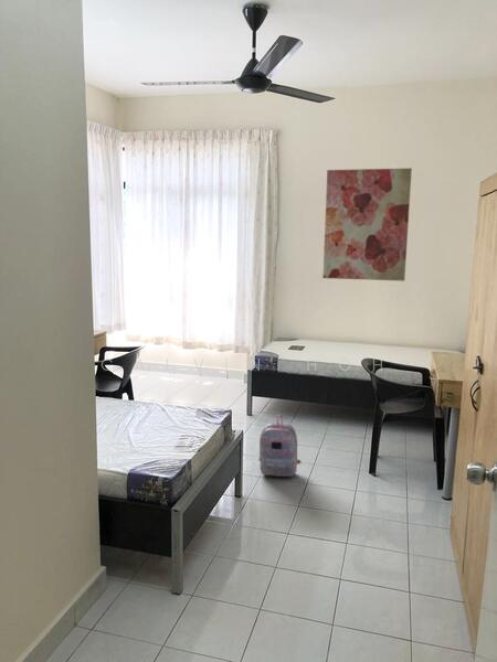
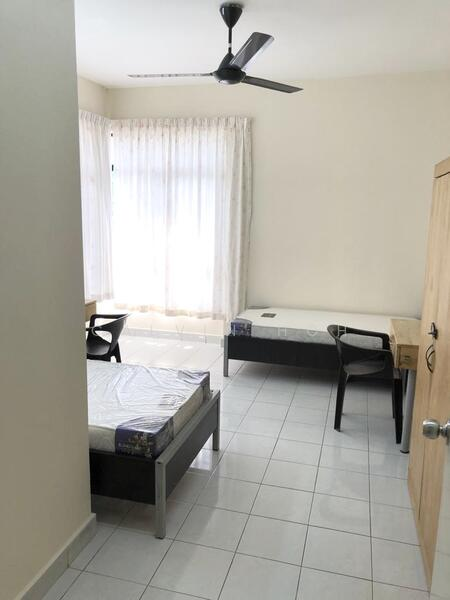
- backpack (279, 444)
- wall art (366, 225)
